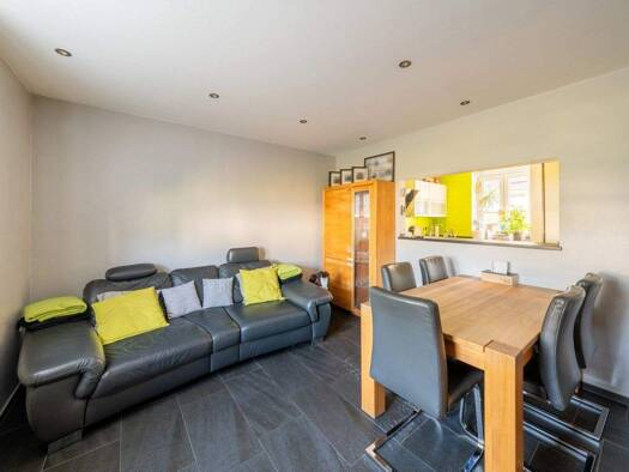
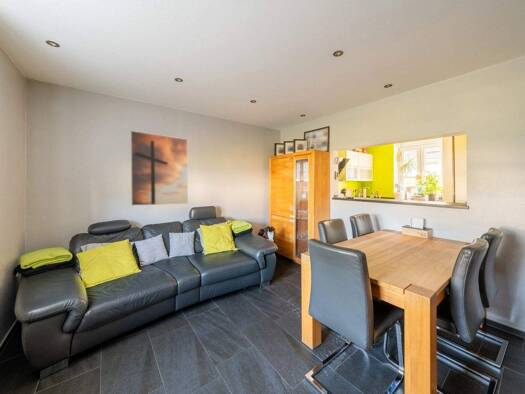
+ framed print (161, 170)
